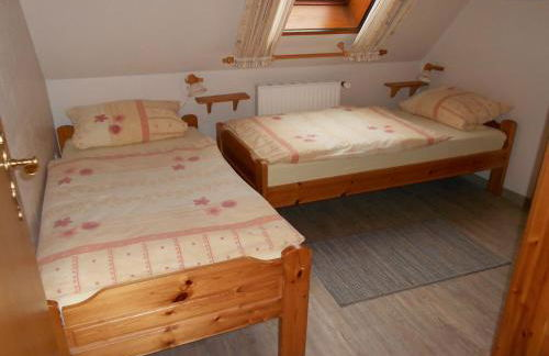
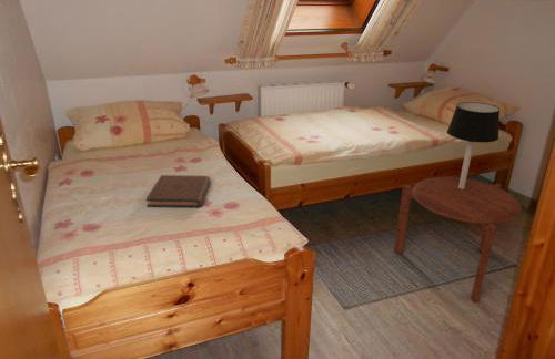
+ table lamp (468, 148)
+ book (180, 191)
+ side table (463, 220)
